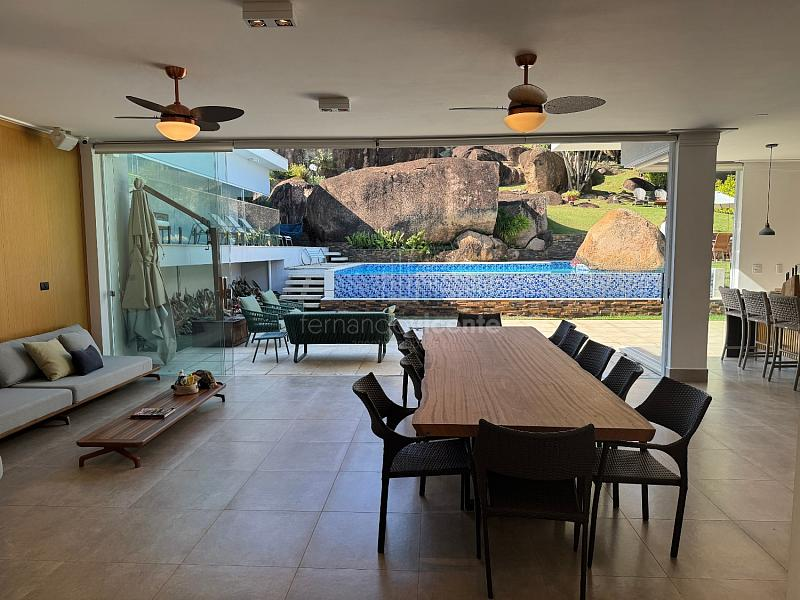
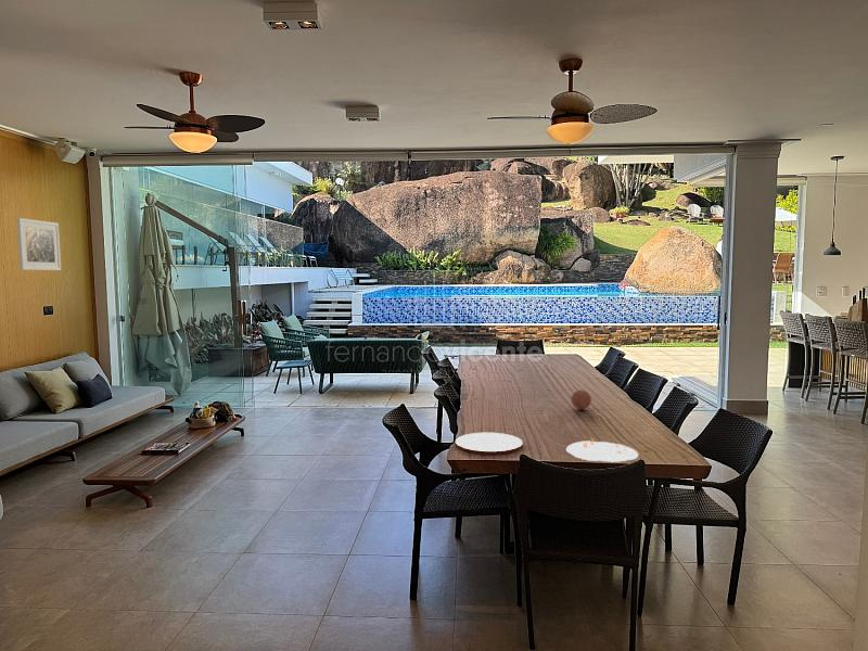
+ plate (601, 444)
+ plate (488, 442)
+ decorative ball (580, 399)
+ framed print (39, 245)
